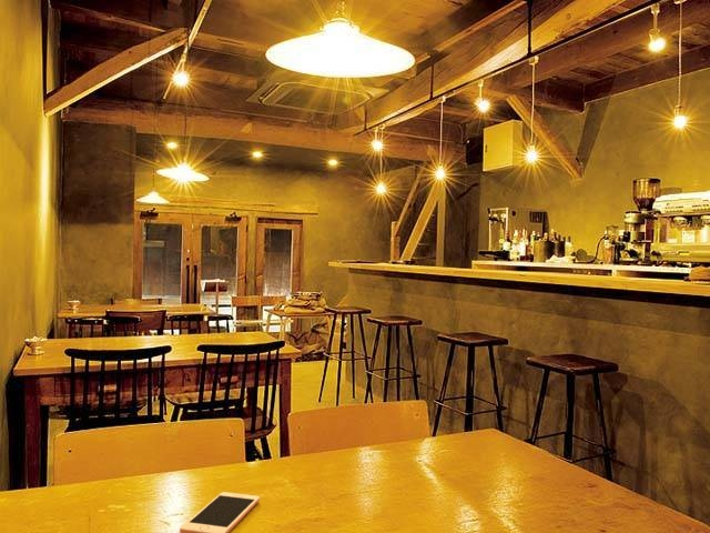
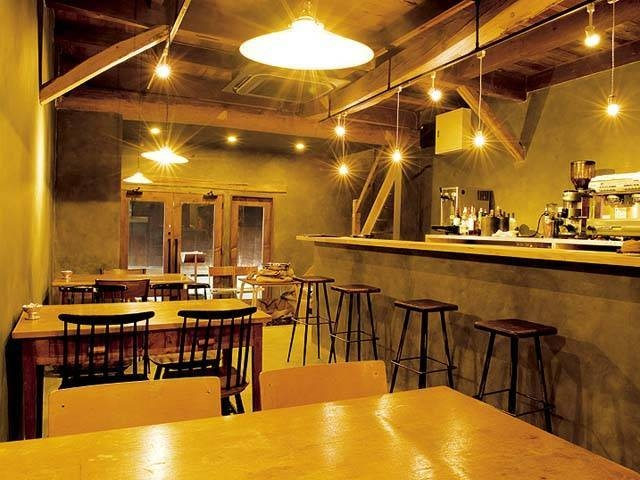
- cell phone (222, 513)
